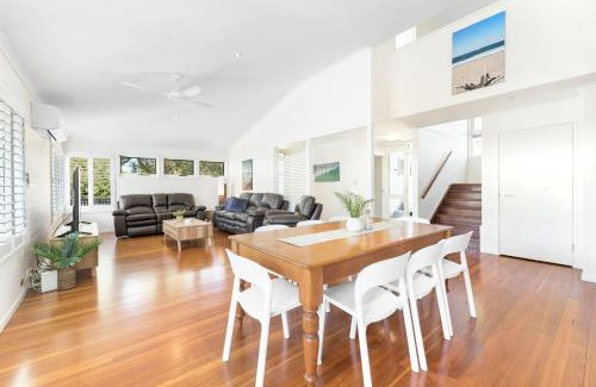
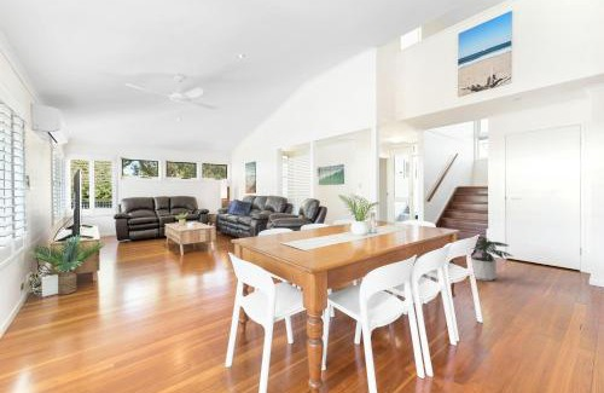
+ potted plant (483, 258)
